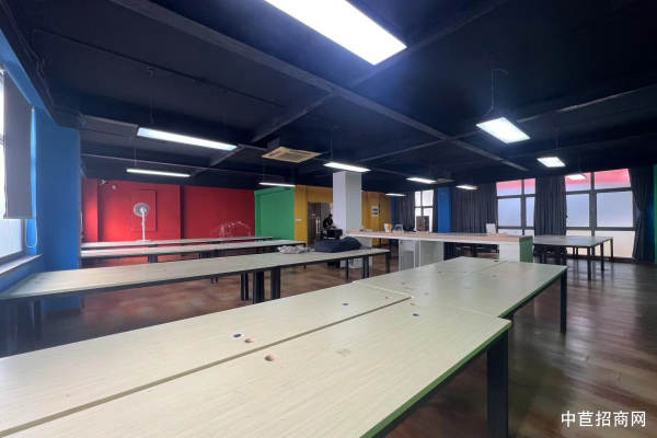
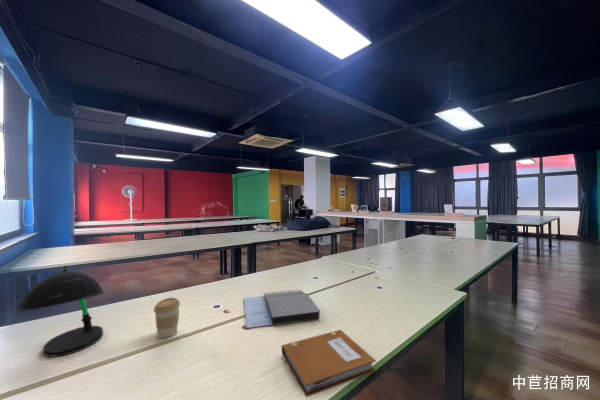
+ desk lamp (71, 301)
+ notebook (278, 304)
+ coffee cup (167, 317)
+ notebook (327, 356)
